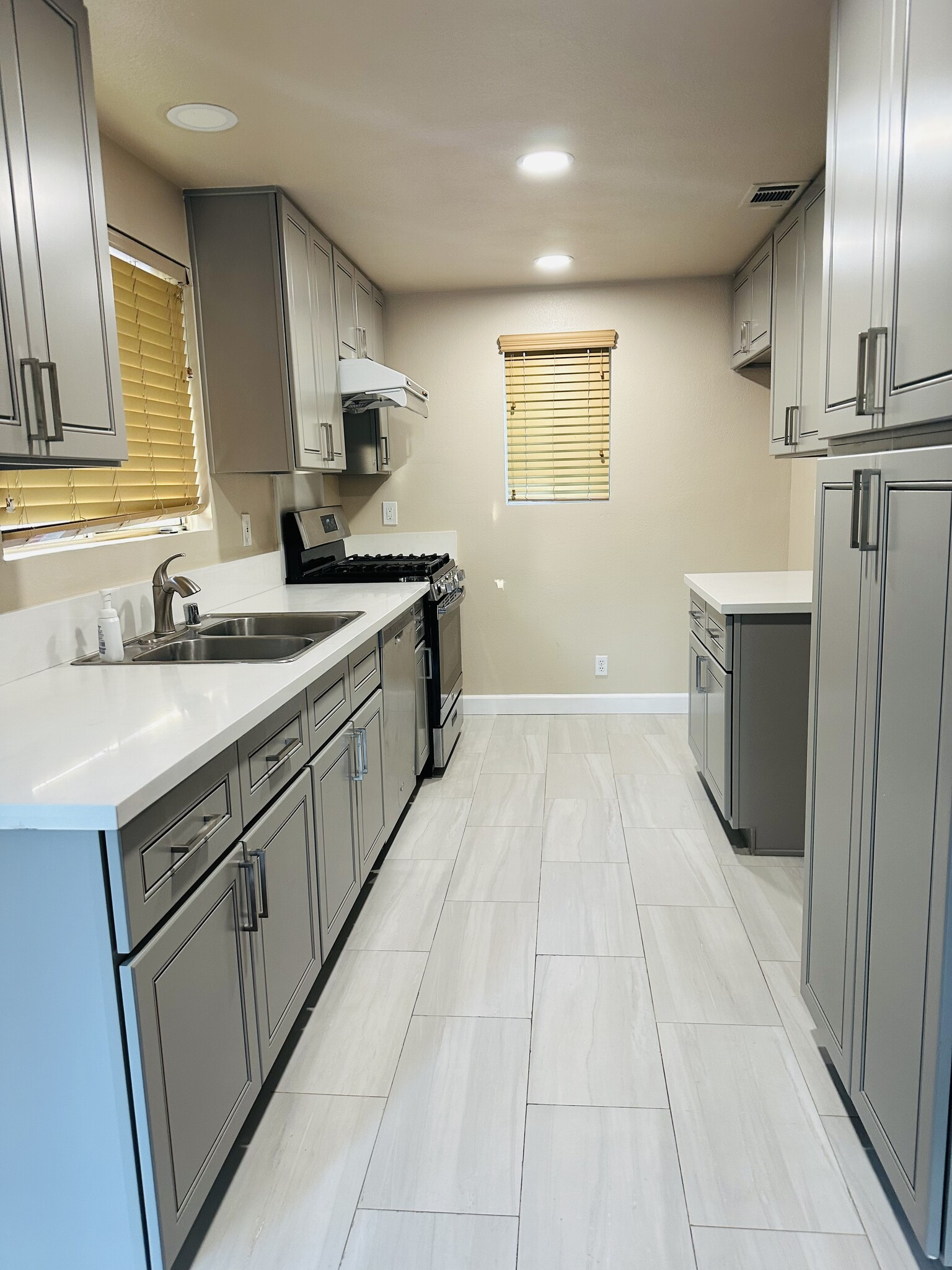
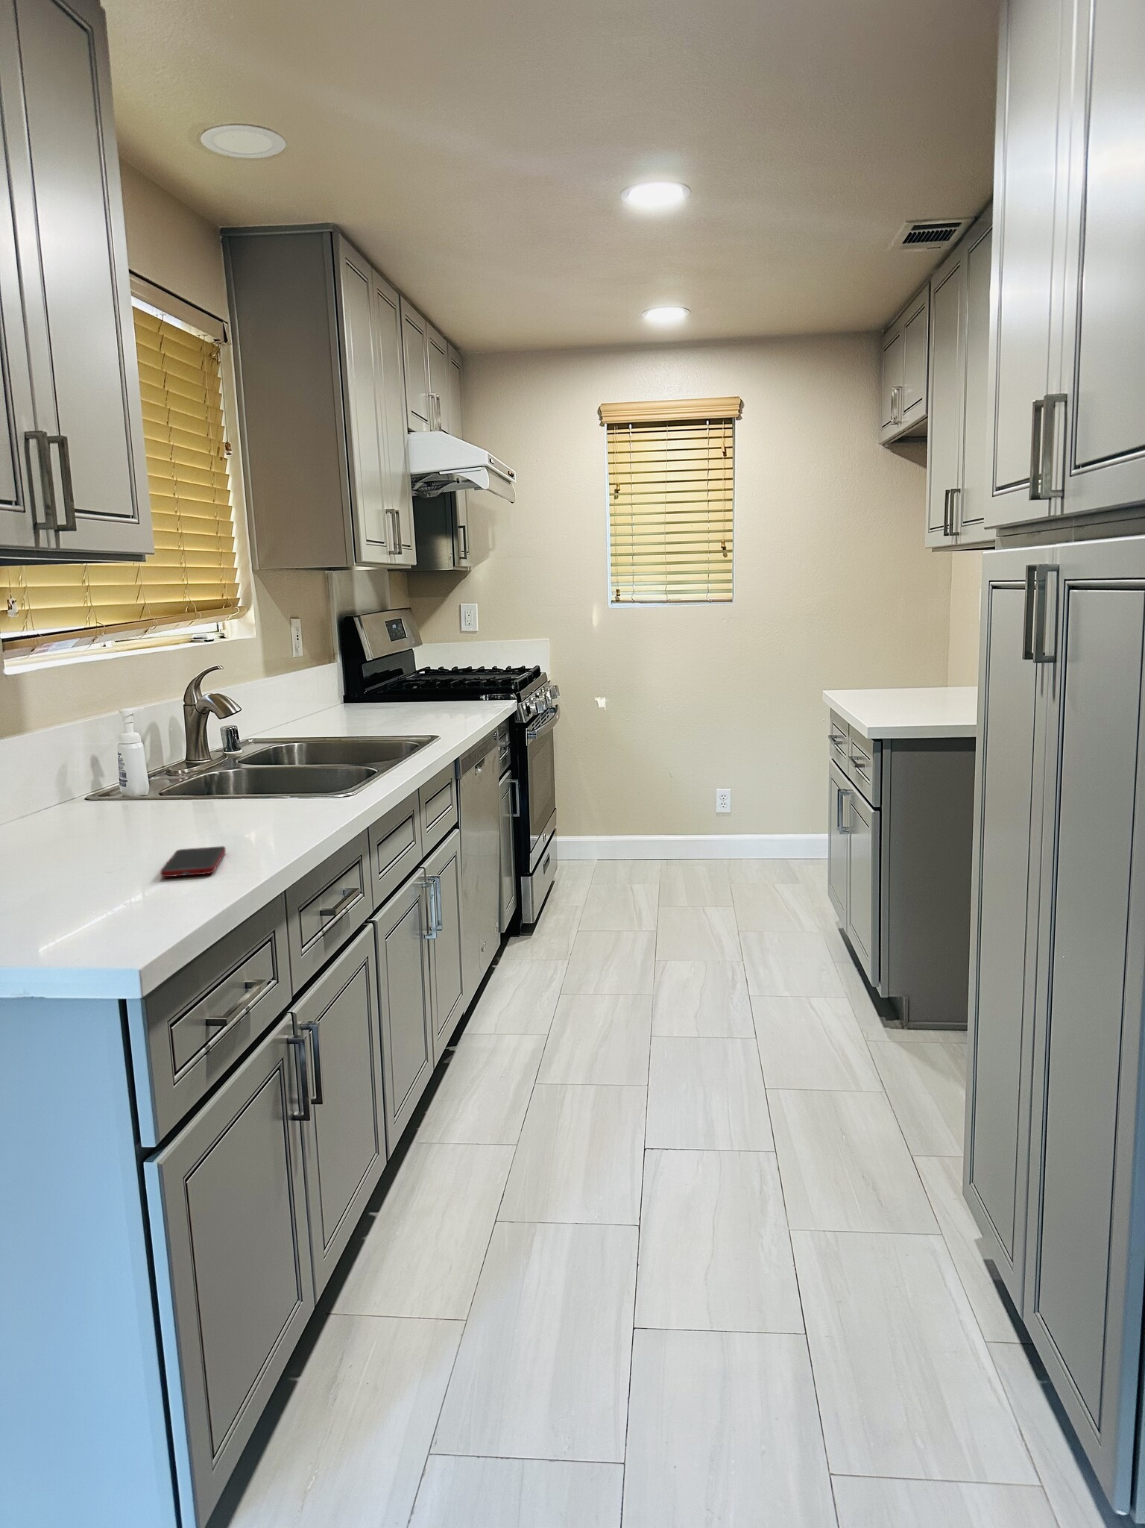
+ cell phone (195, 861)
